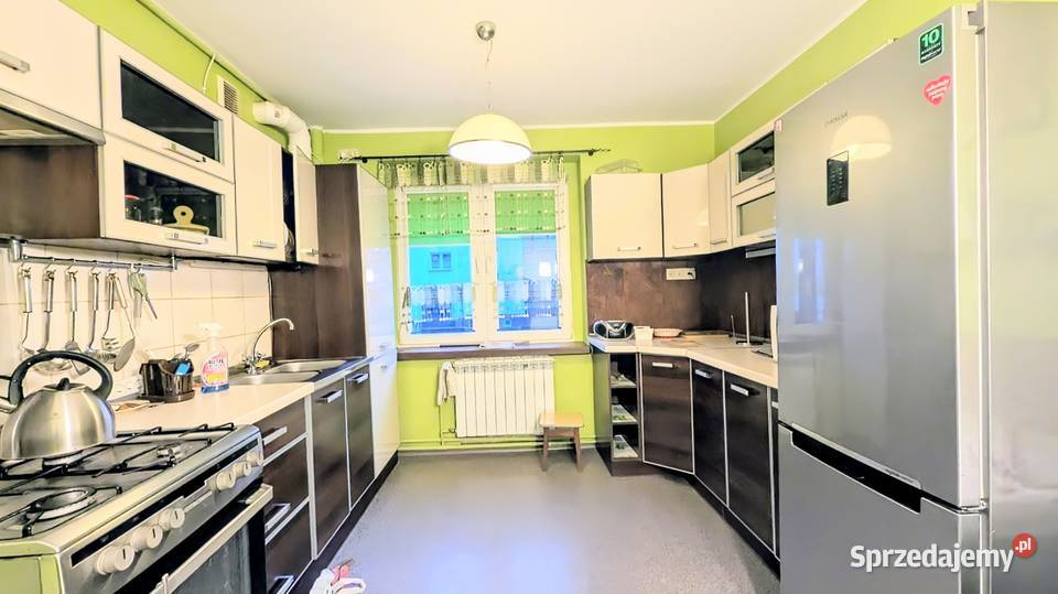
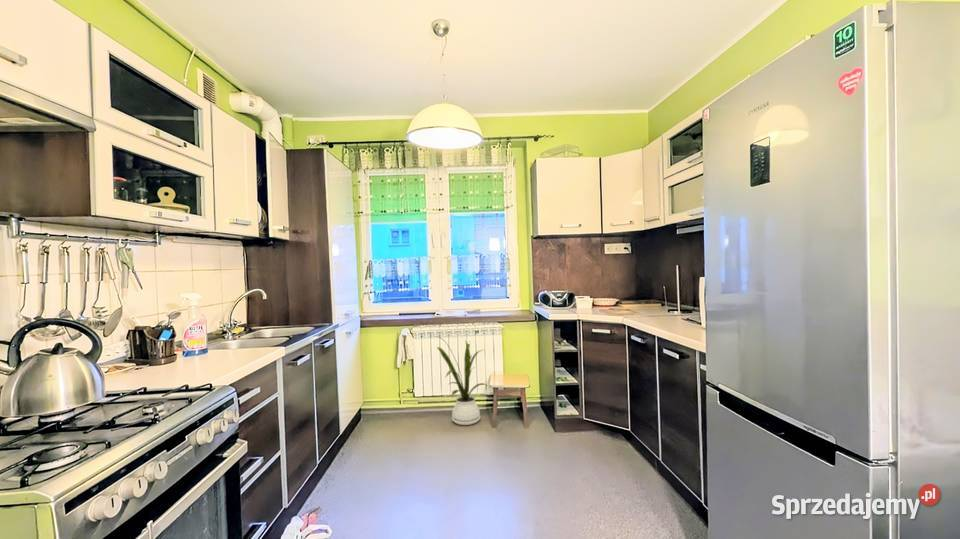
+ house plant (461, 377)
